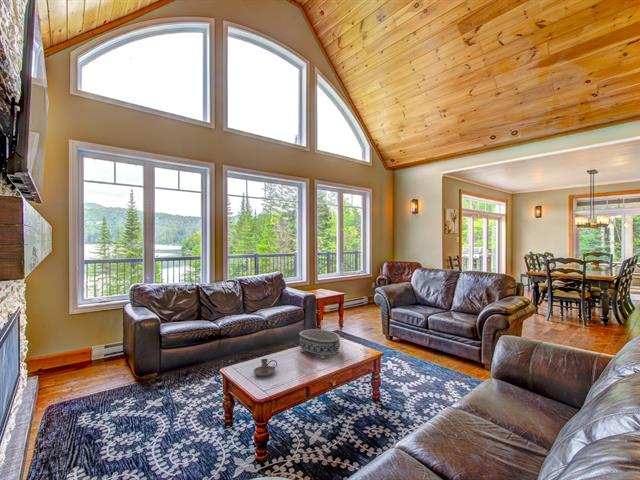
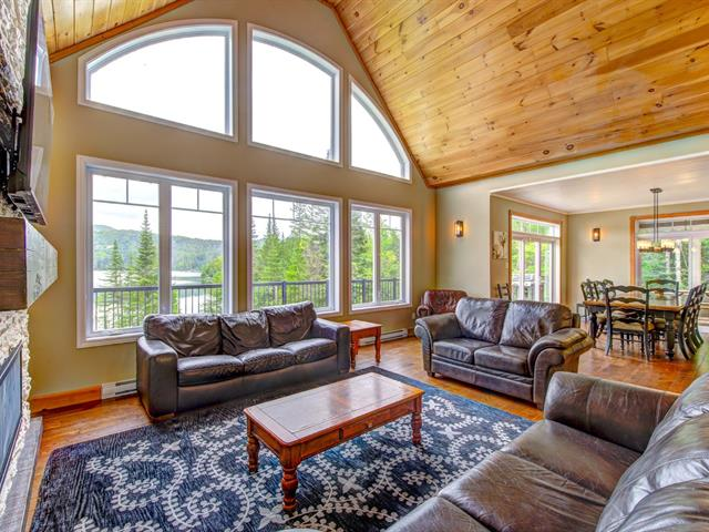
- decorative bowl (319, 342)
- candle holder (266, 366)
